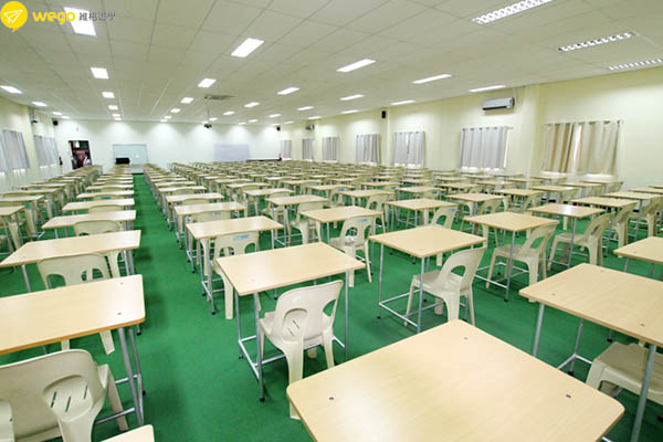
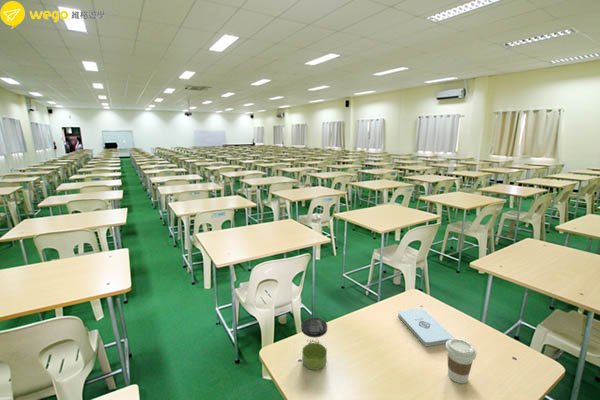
+ coffee cup (459, 360)
+ notepad (423, 325)
+ jar (314, 343)
